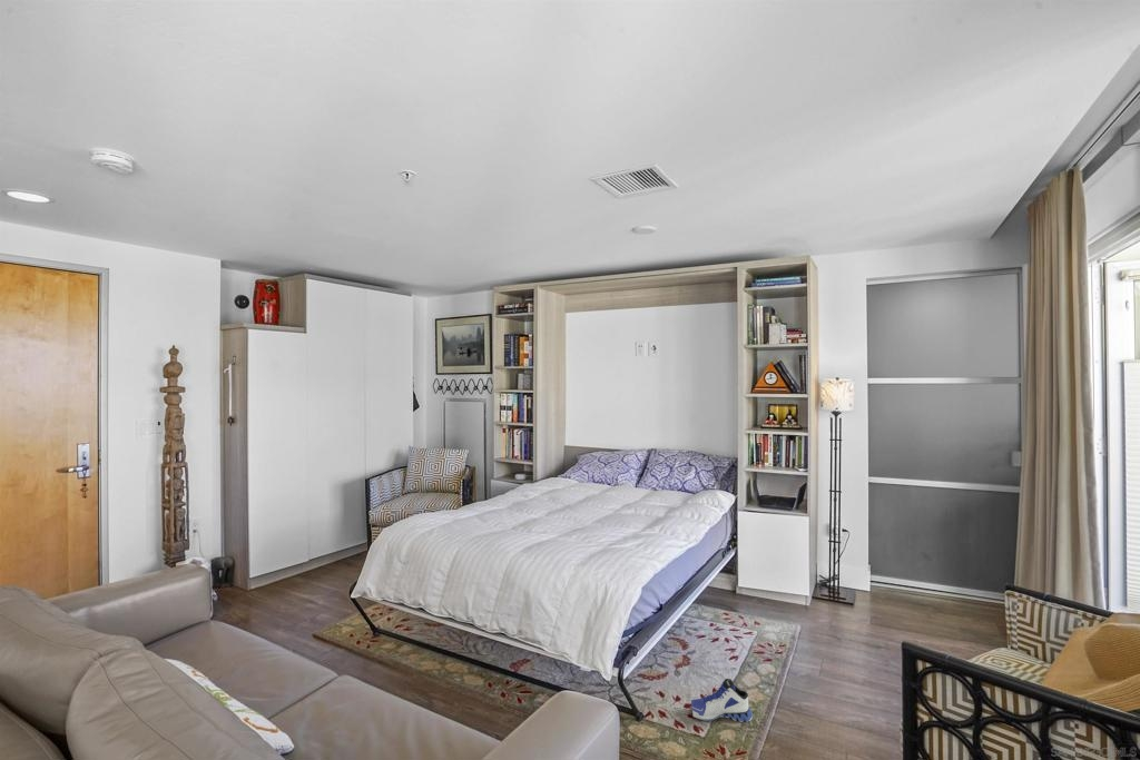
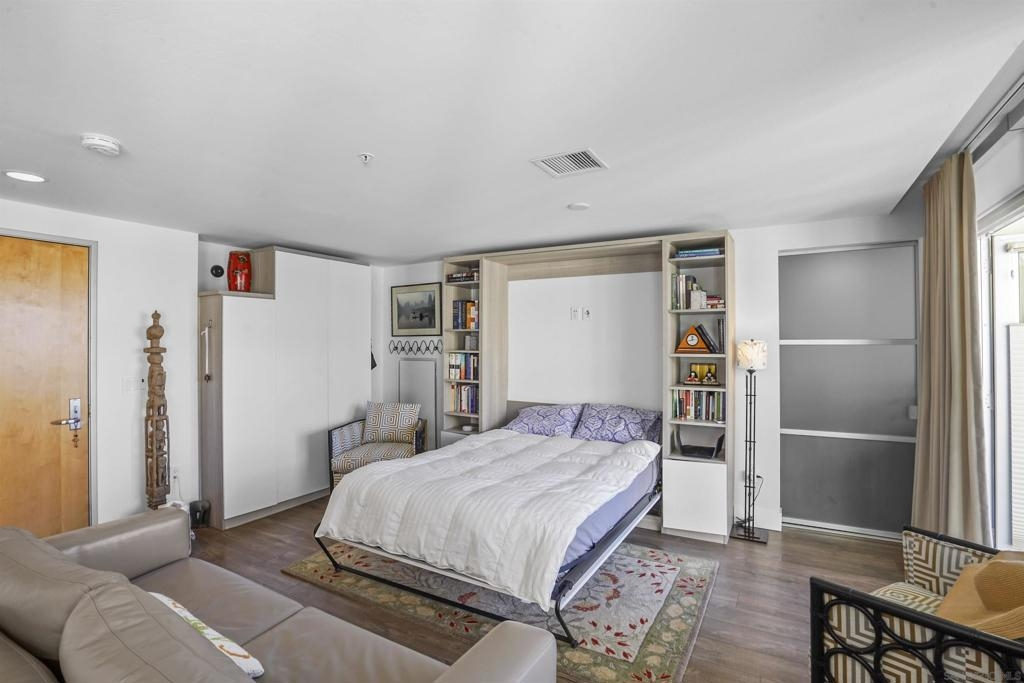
- sneaker (720, 697)
